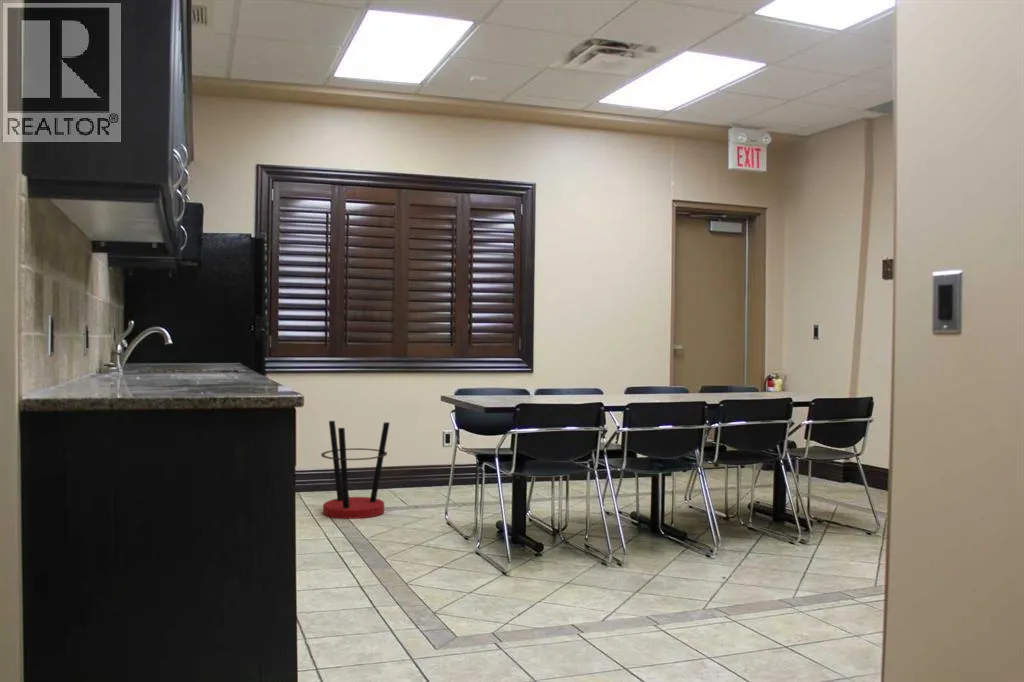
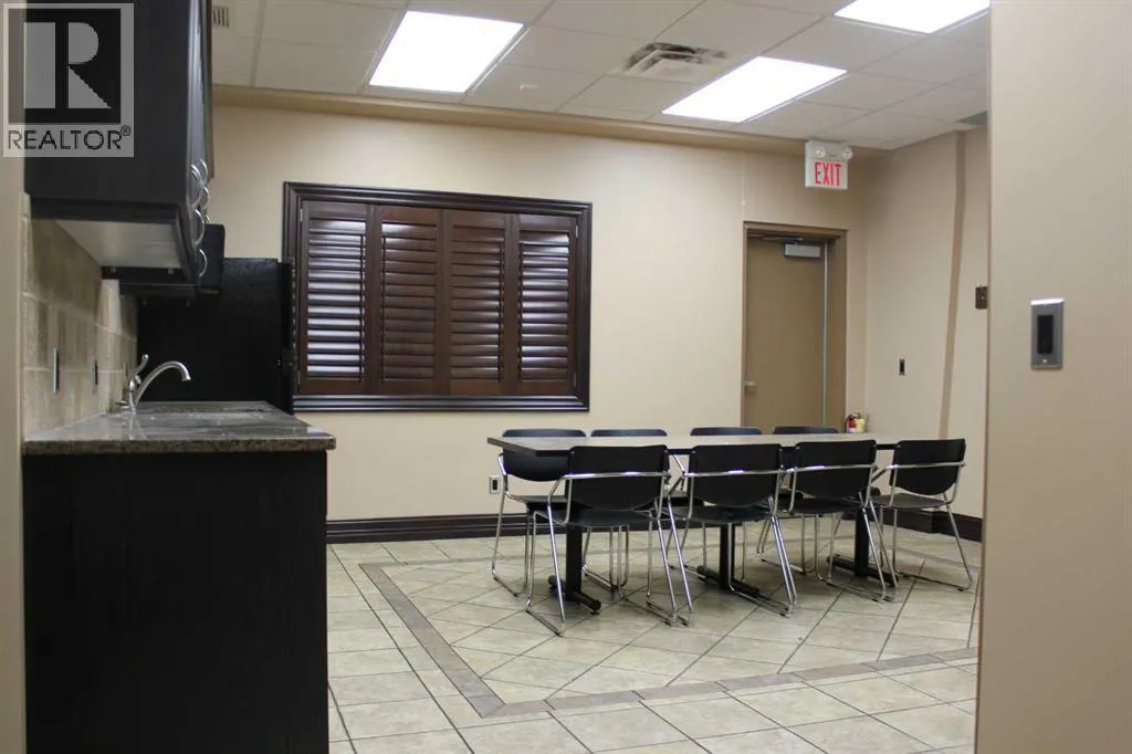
- umbrella stand (355, 459)
